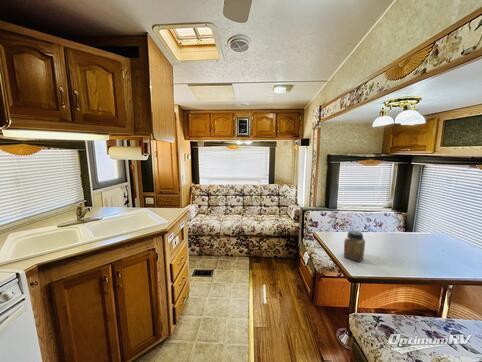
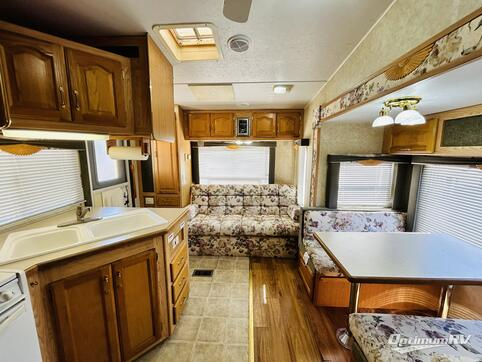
- jar (354, 244)
